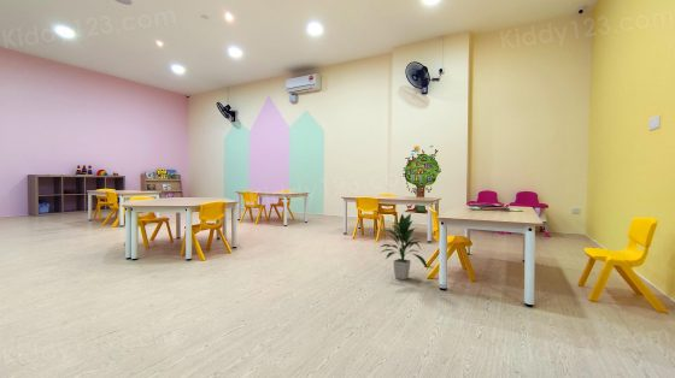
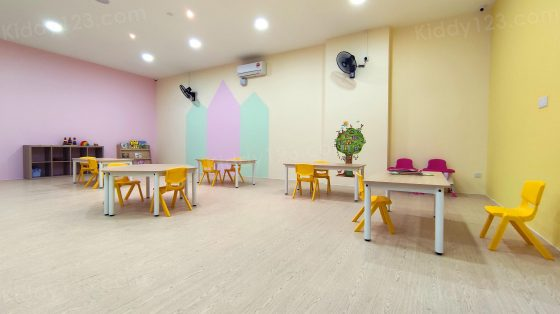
- indoor plant (403, 246)
